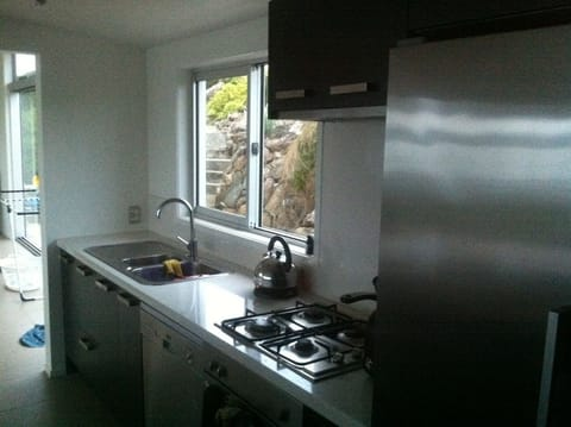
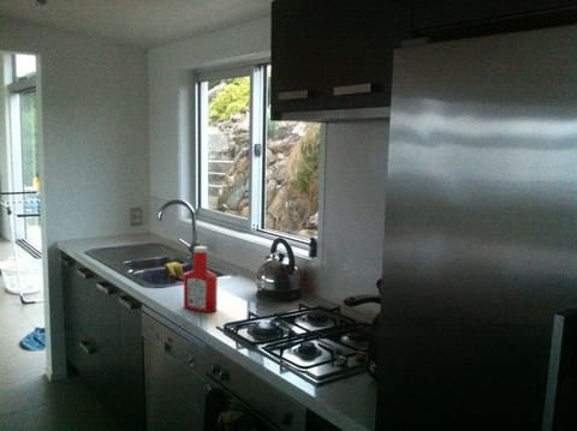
+ soap bottle (200, 277)
